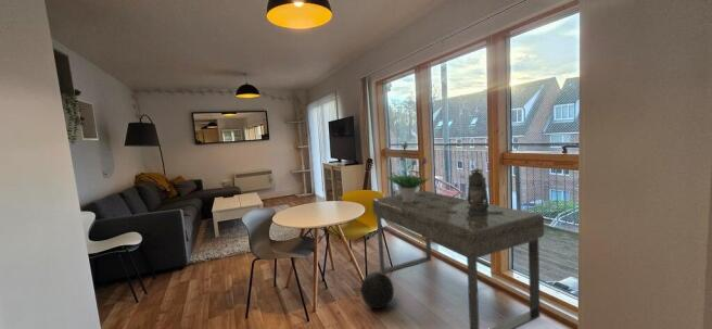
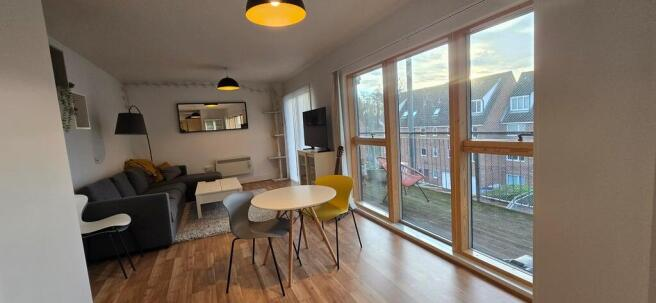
- lantern (475, 190)
- bench (445, 245)
- ball (377, 289)
- potted plant (406, 172)
